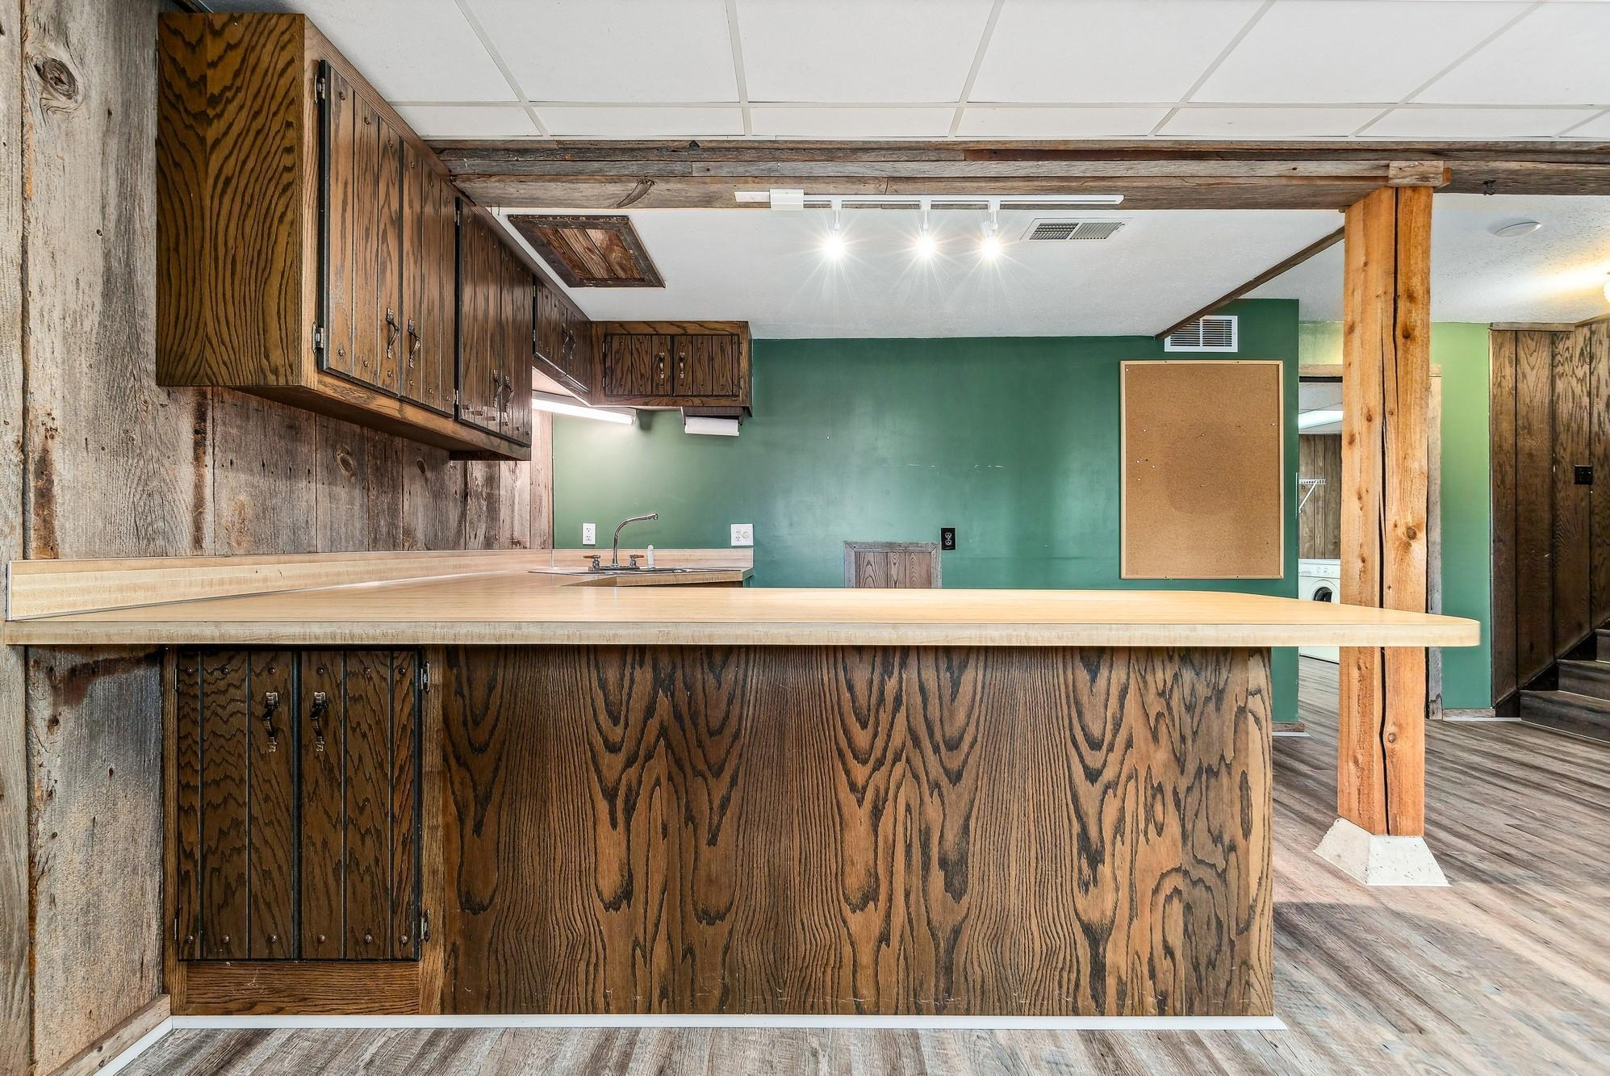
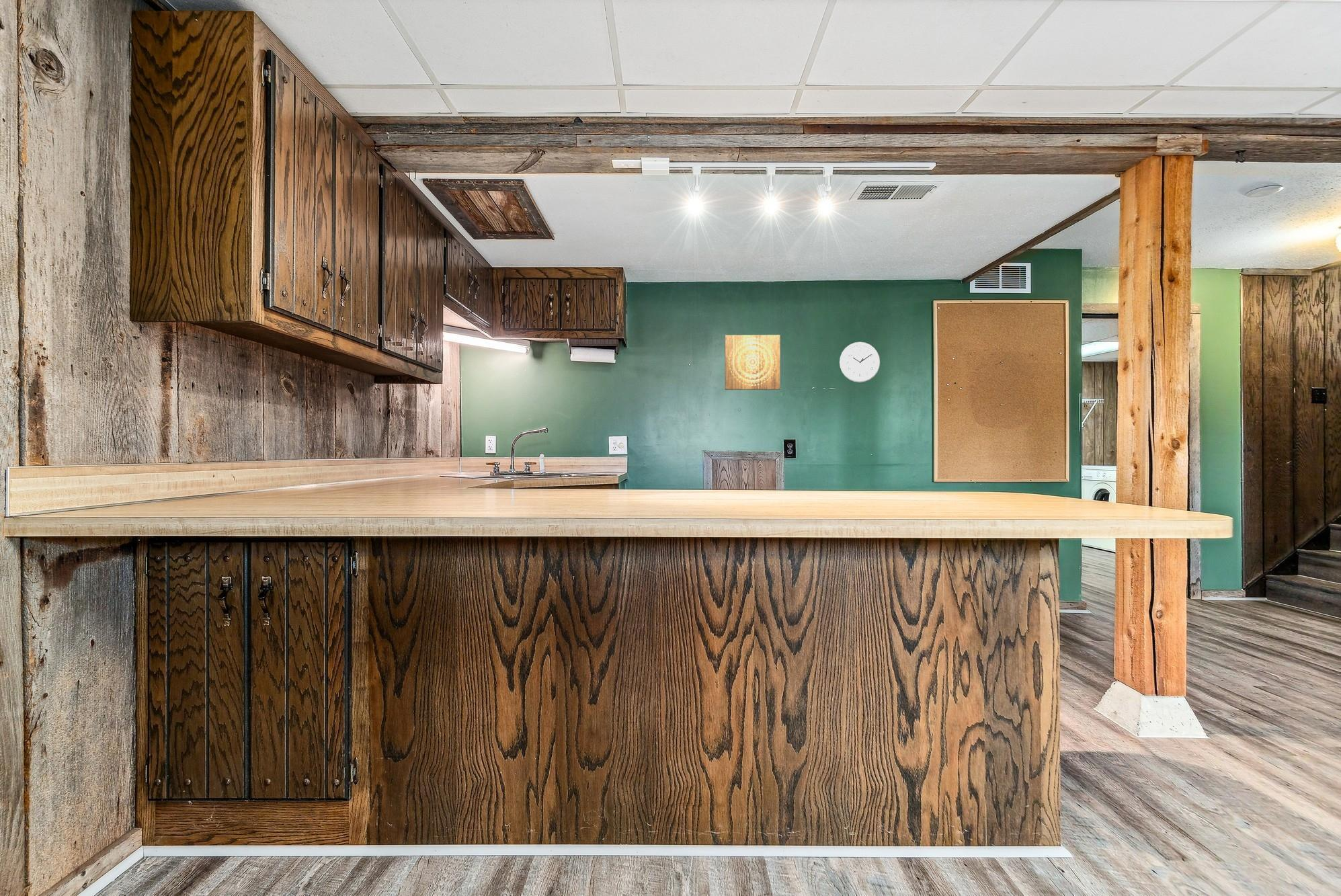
+ wall art (752, 362)
+ wall clock (860, 362)
